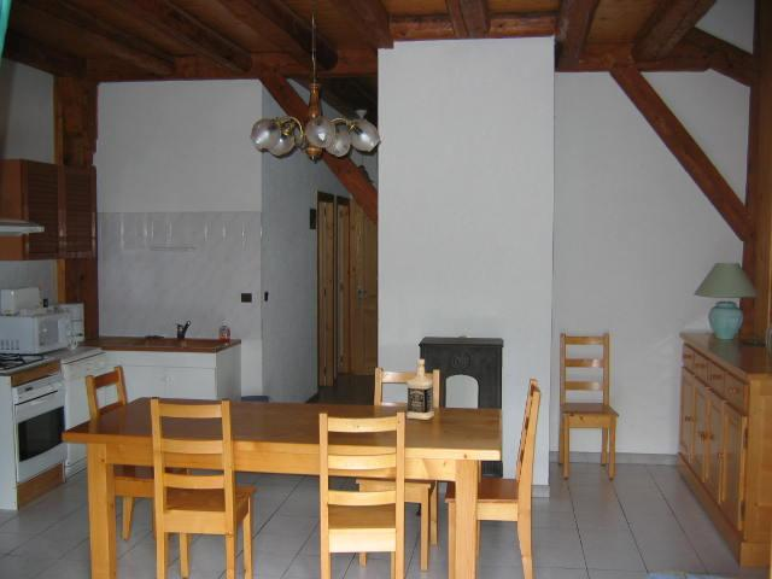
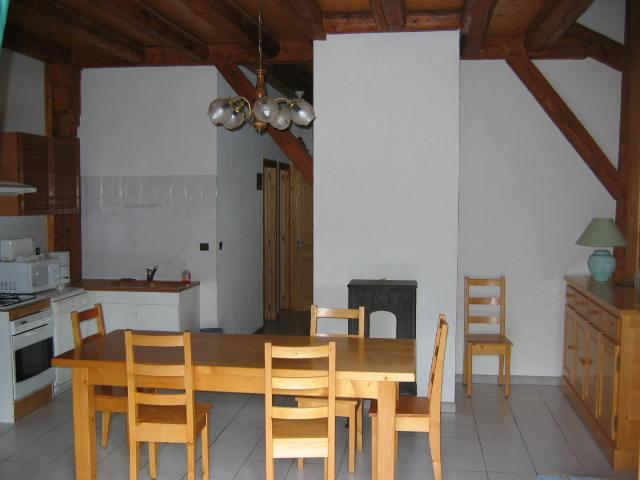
- bottle (420, 387)
